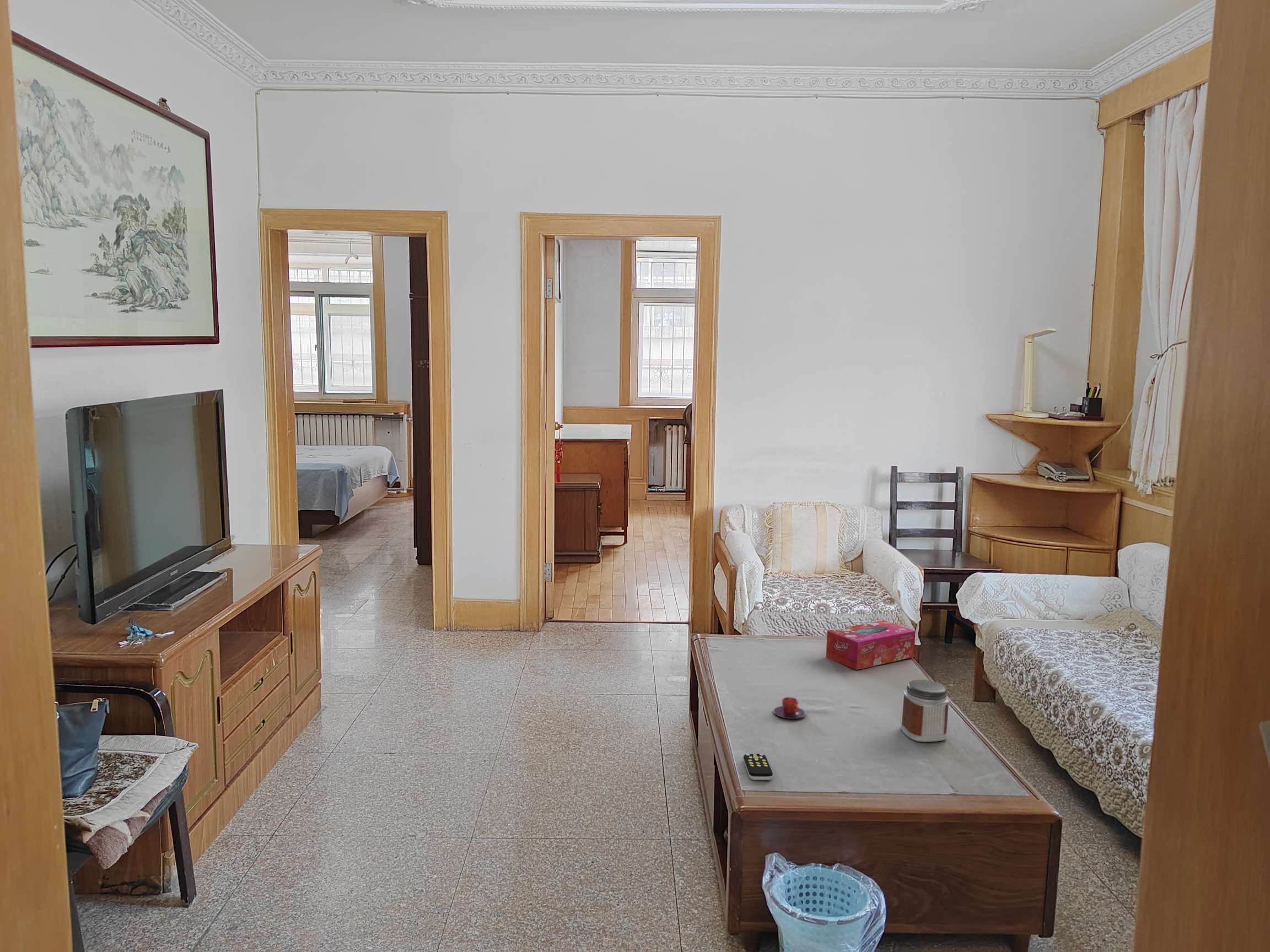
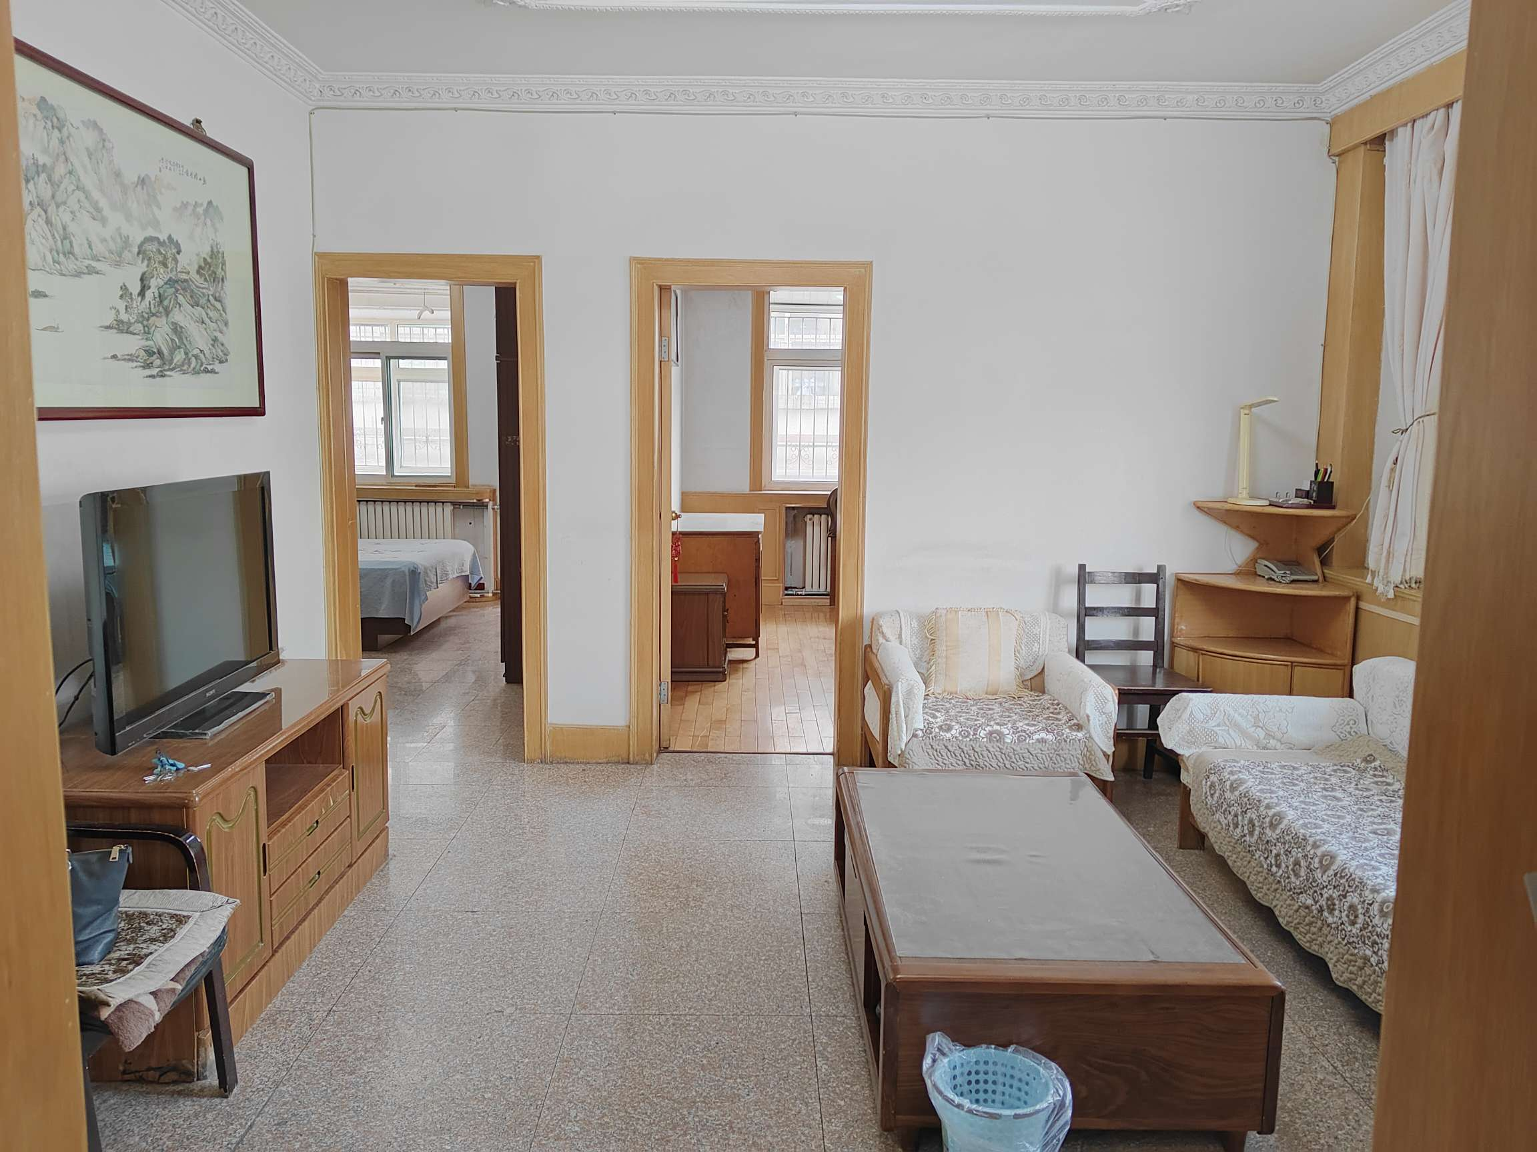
- teacup (790, 707)
- jar (925, 710)
- tissue box (870, 643)
- remote control (757, 766)
